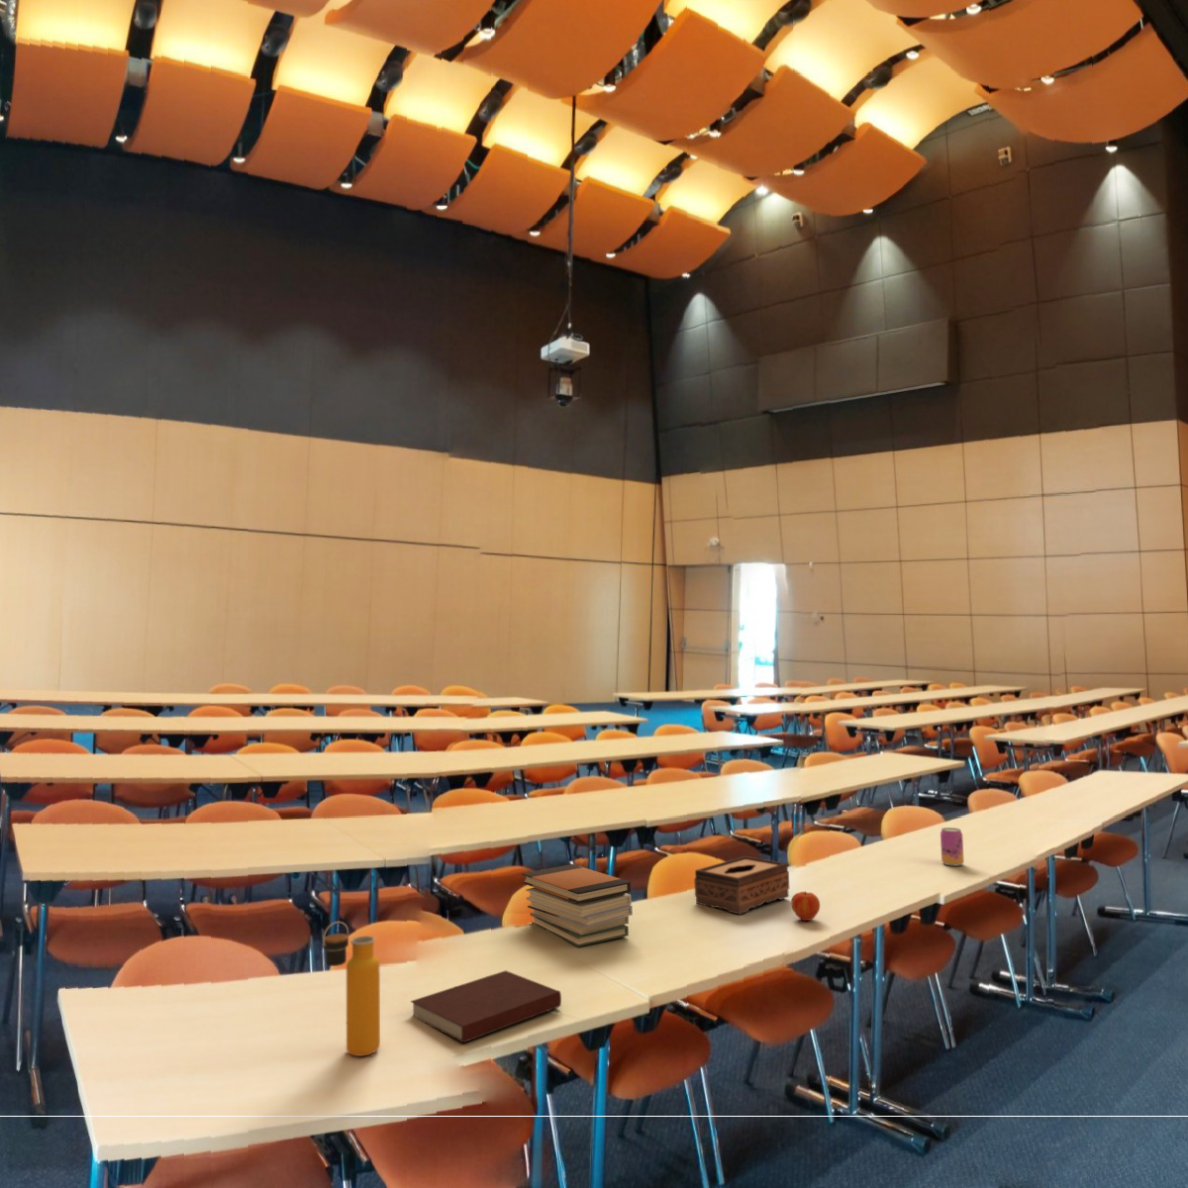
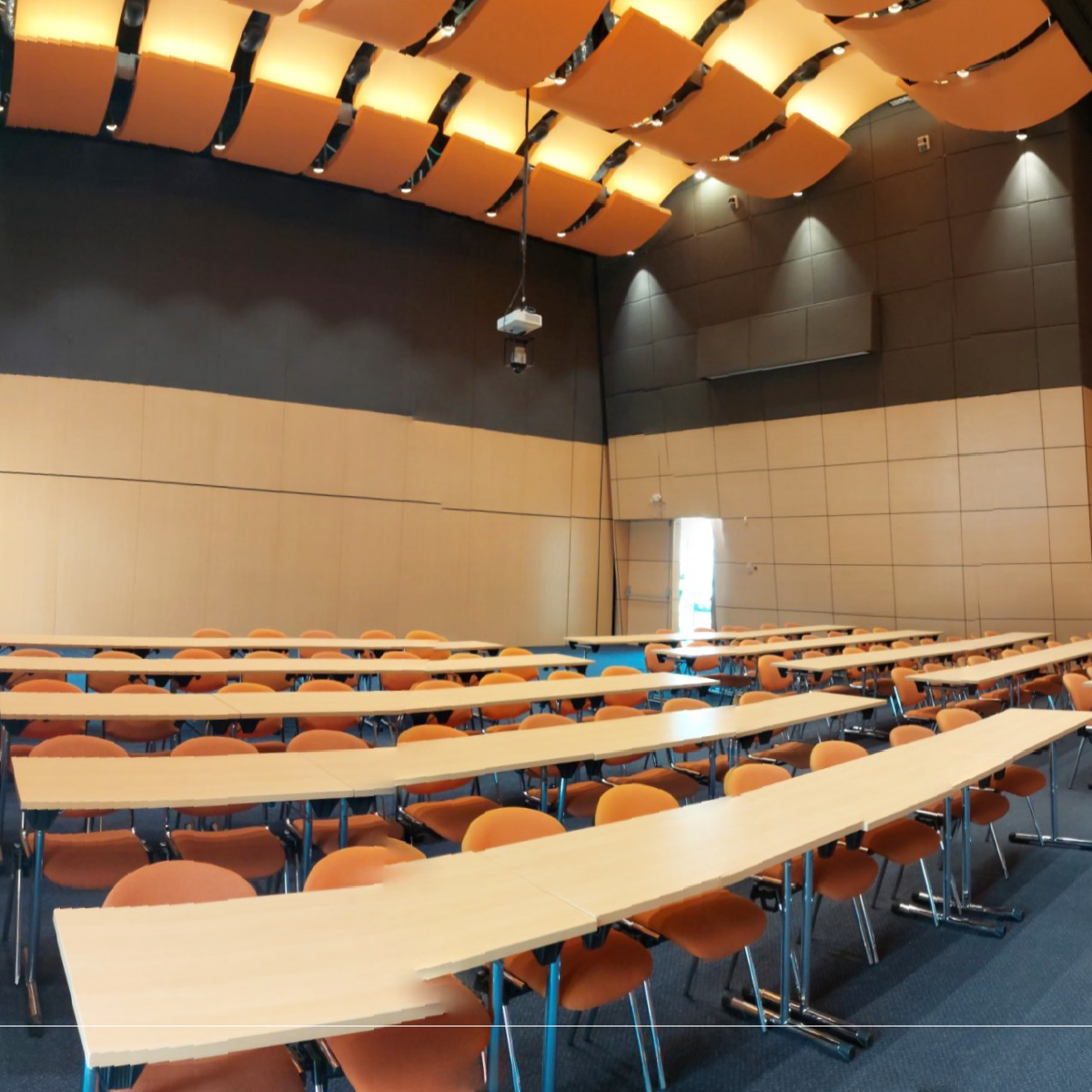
- apple (805, 905)
- water bottle (350, 986)
- notebook (486, 1003)
- beer can (952, 846)
- tissue box (742, 883)
- book stack (577, 903)
